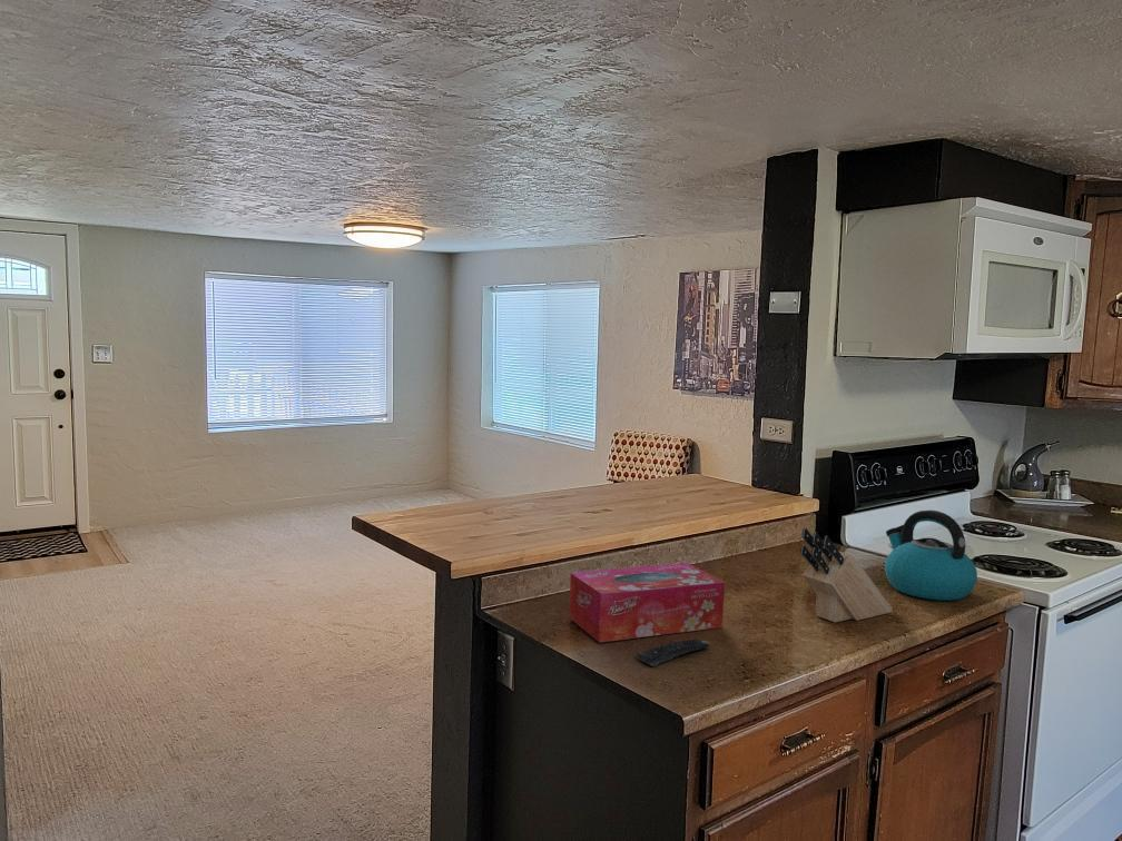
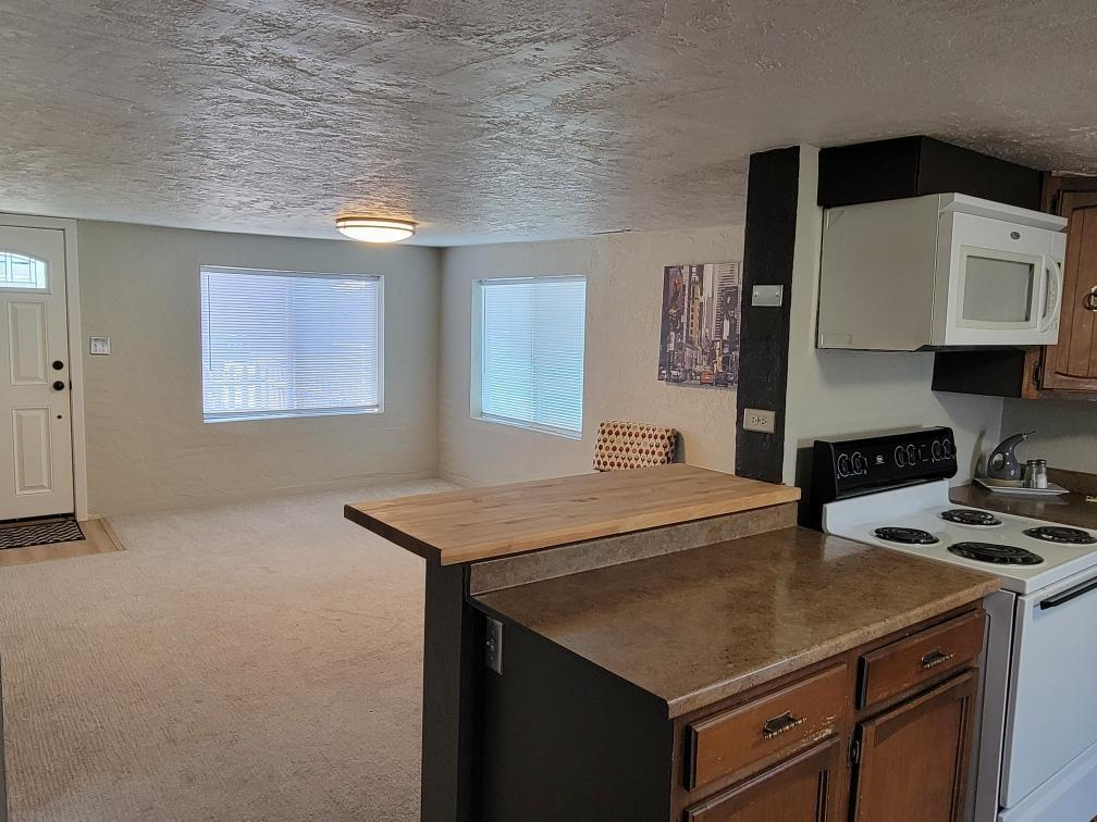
- knife block (844, 571)
- remote control (676, 650)
- kettle (926, 550)
- tissue box (646, 600)
